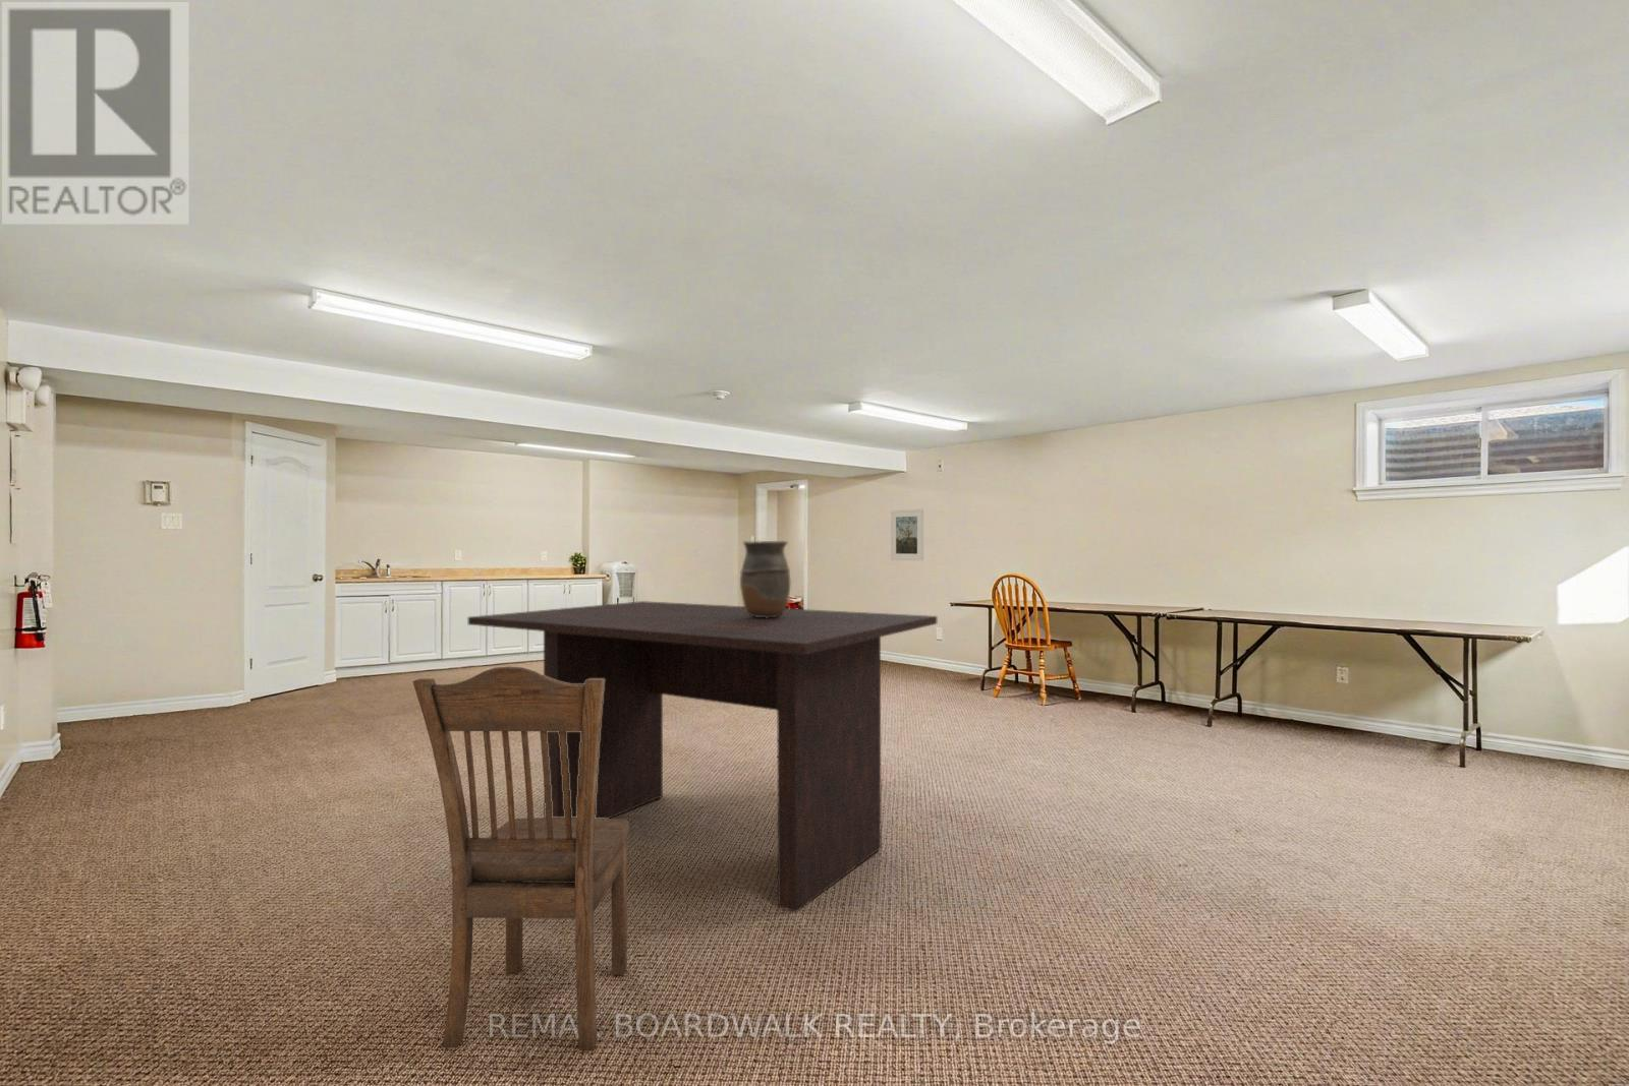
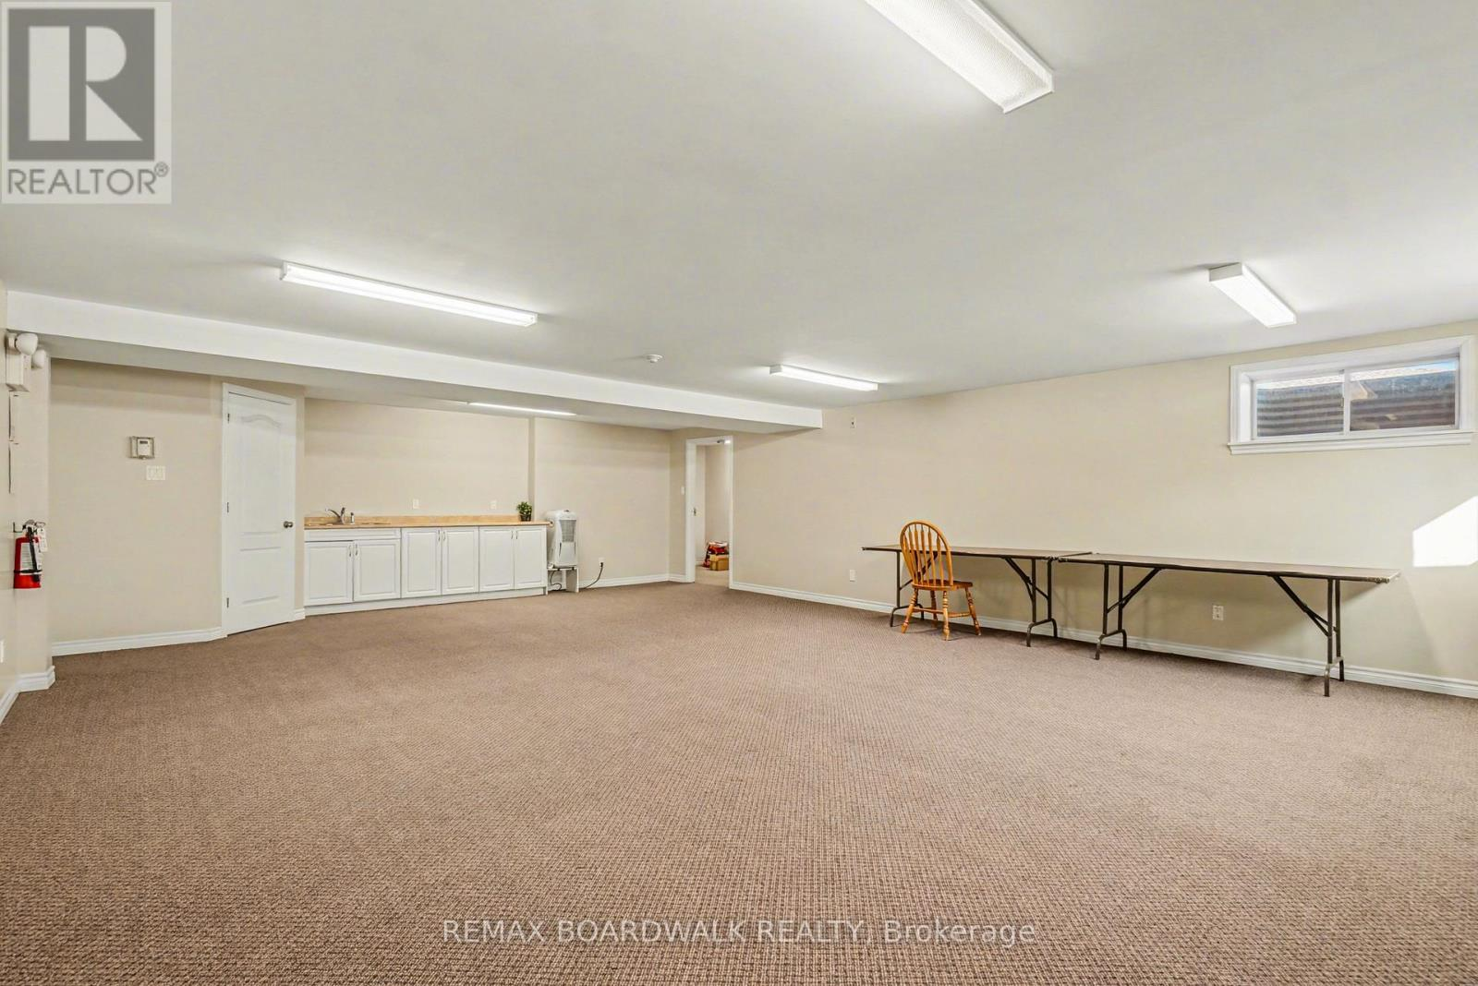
- dining chair (542, 830)
- vase (764, 578)
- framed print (906, 535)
- dining table (704, 699)
